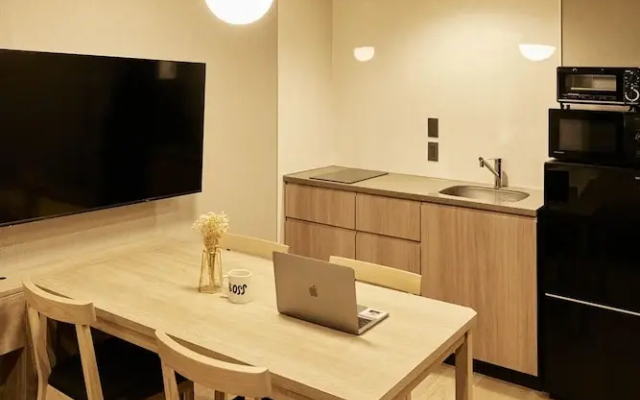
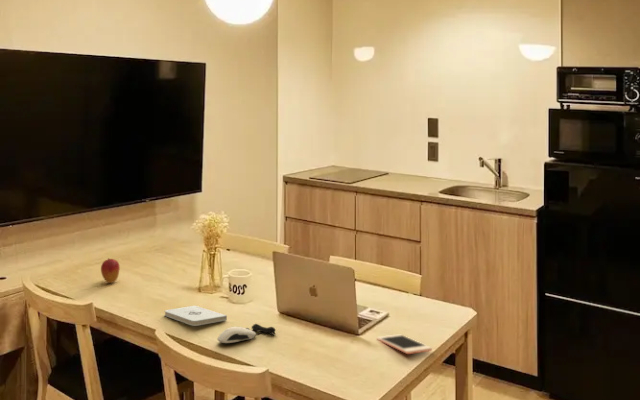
+ fruit (110, 270)
+ notepad (194, 315)
+ computer mouse (244, 331)
+ cell phone (403, 343)
